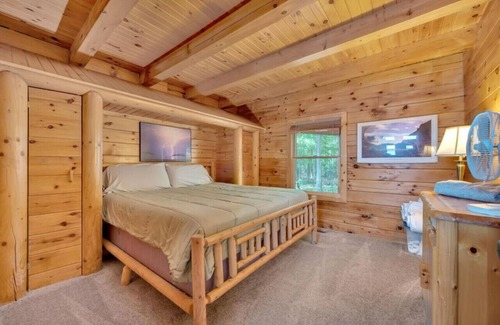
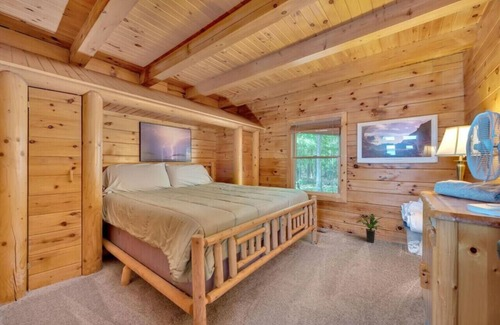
+ potted plant (370, 228)
